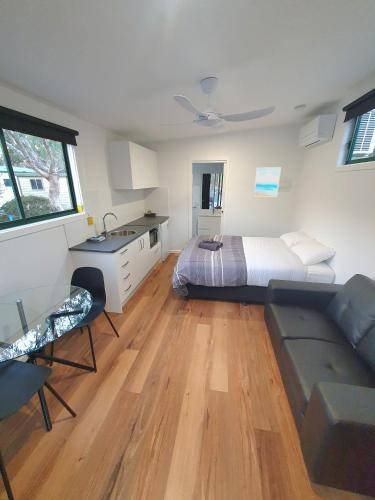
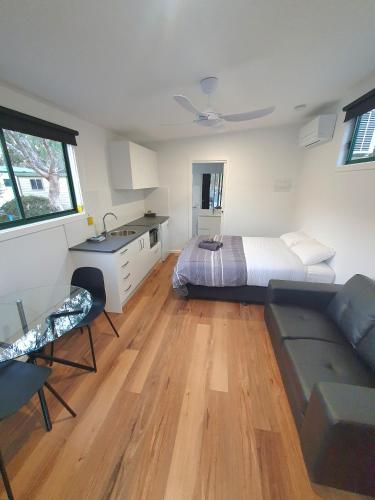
- wall art (266, 182)
